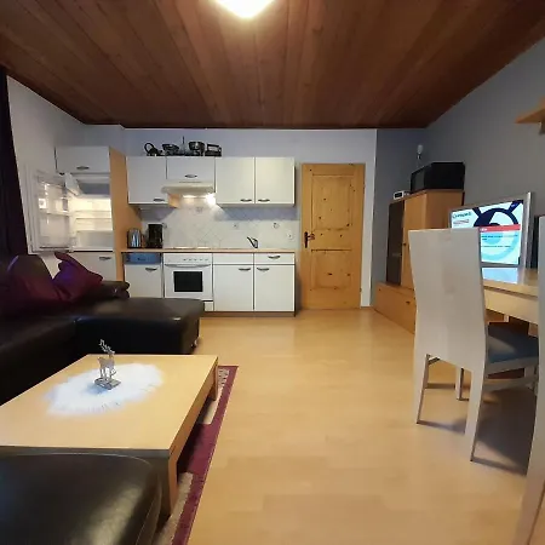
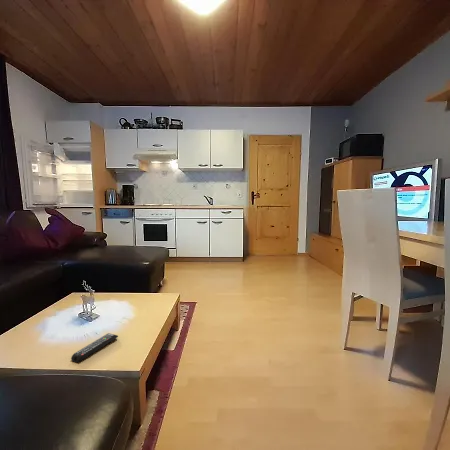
+ remote control (96, 346)
